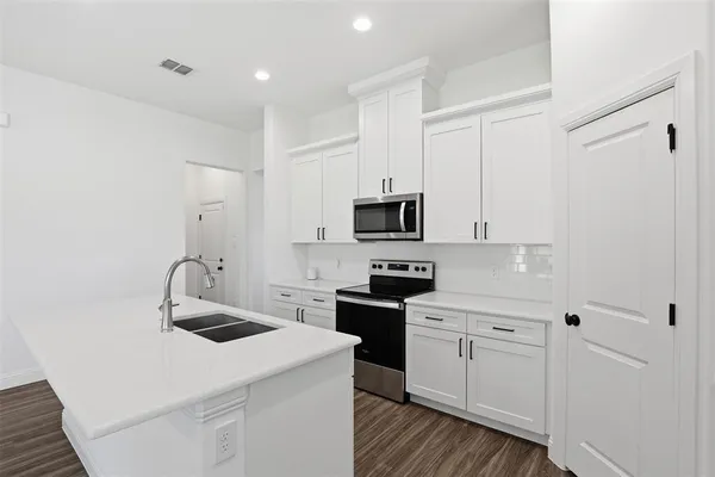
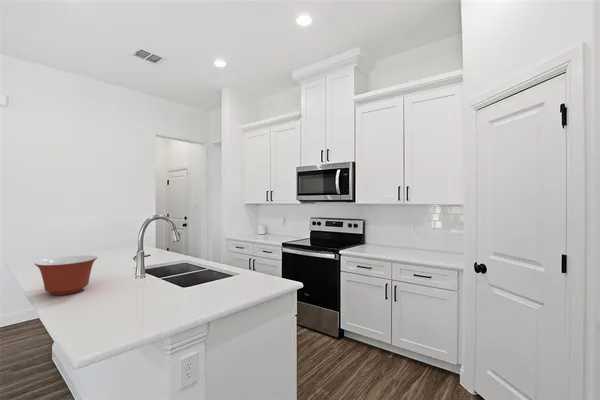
+ mixing bowl (67, 275)
